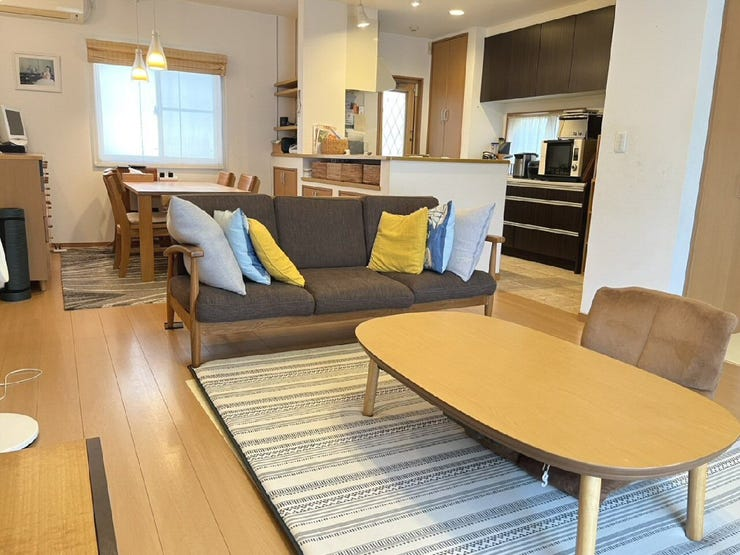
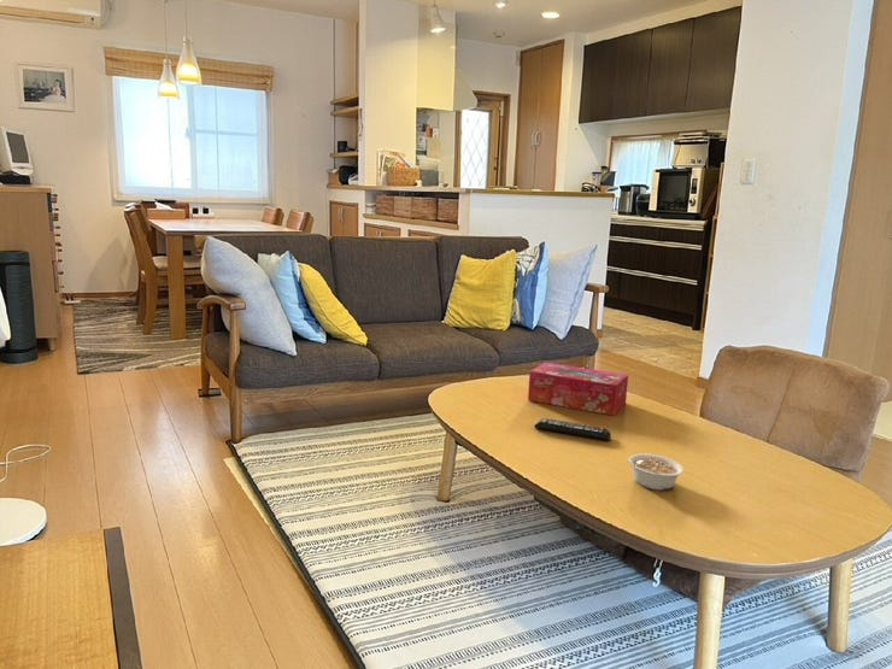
+ remote control (571, 428)
+ tissue box (577, 387)
+ legume (656, 471)
